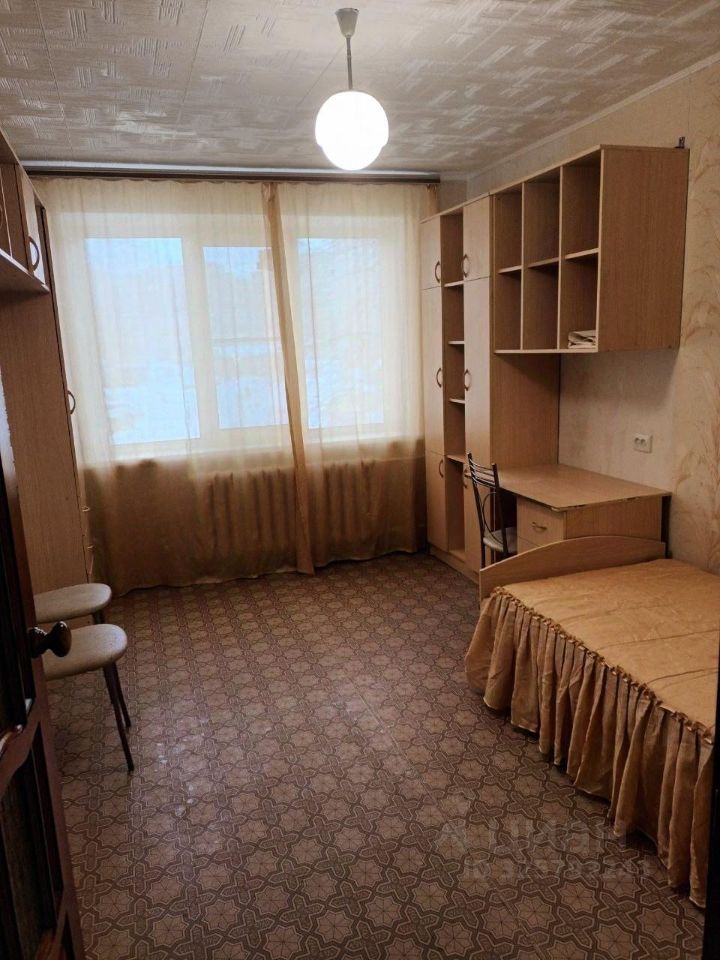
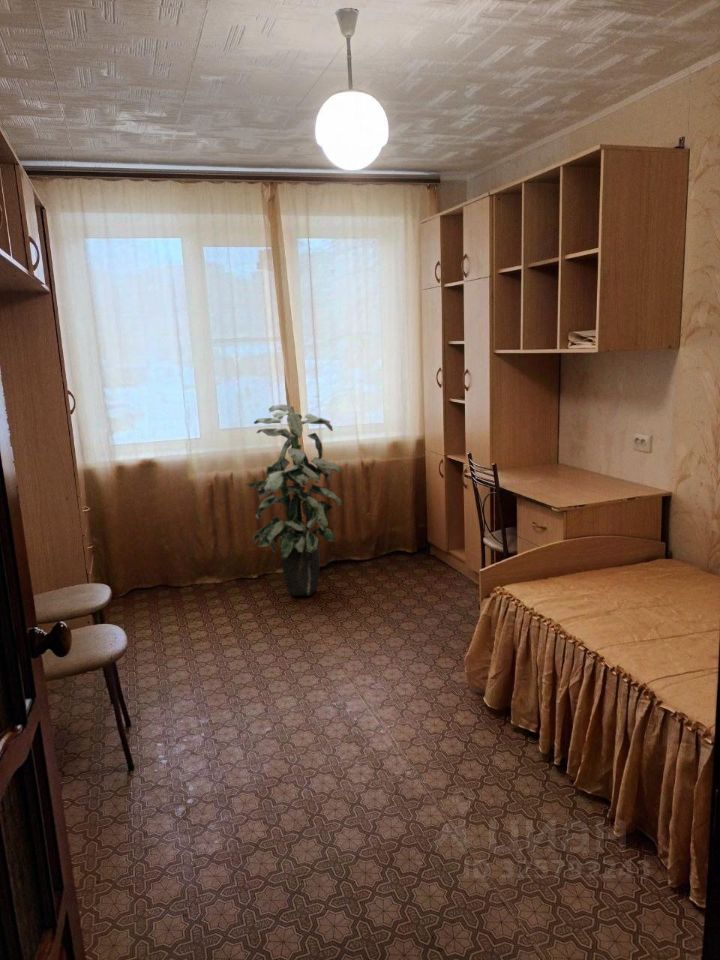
+ indoor plant (293, 499)
